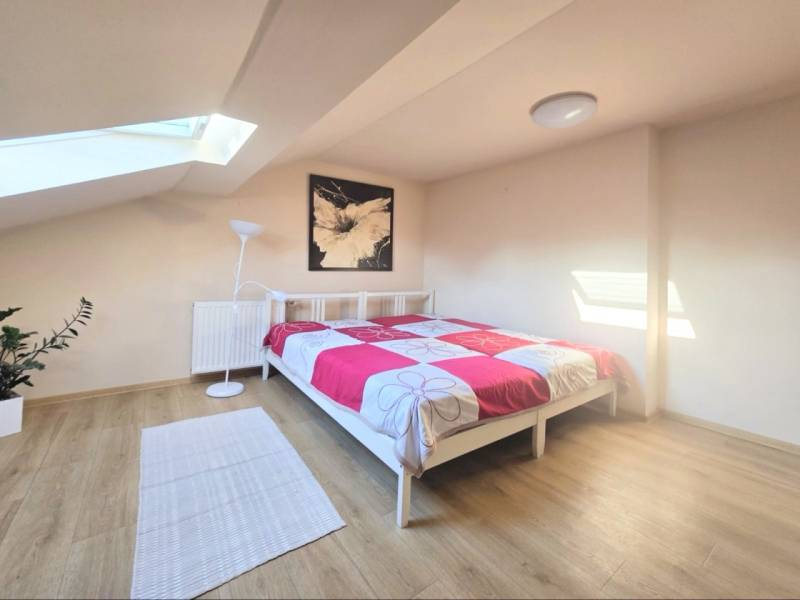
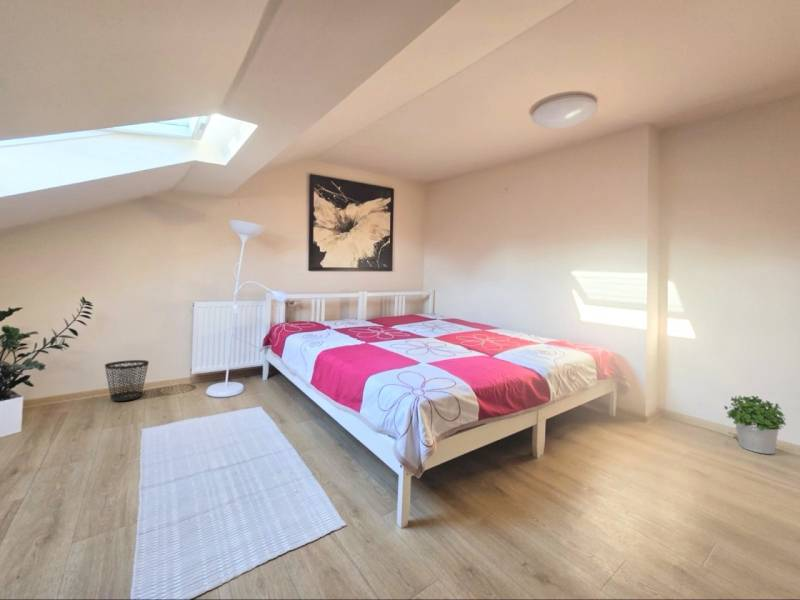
+ potted plant (752, 422)
+ wastebasket (127, 380)
